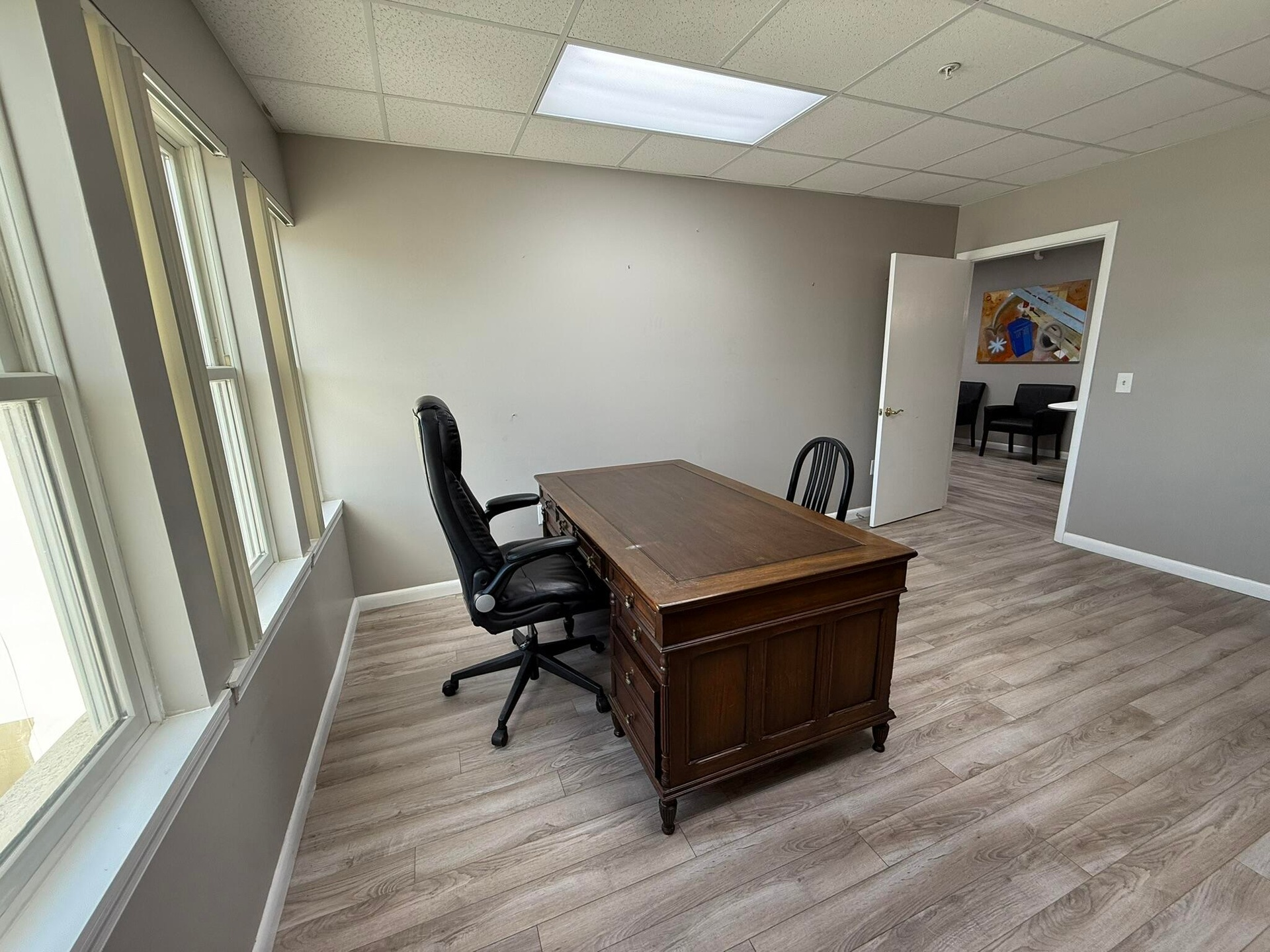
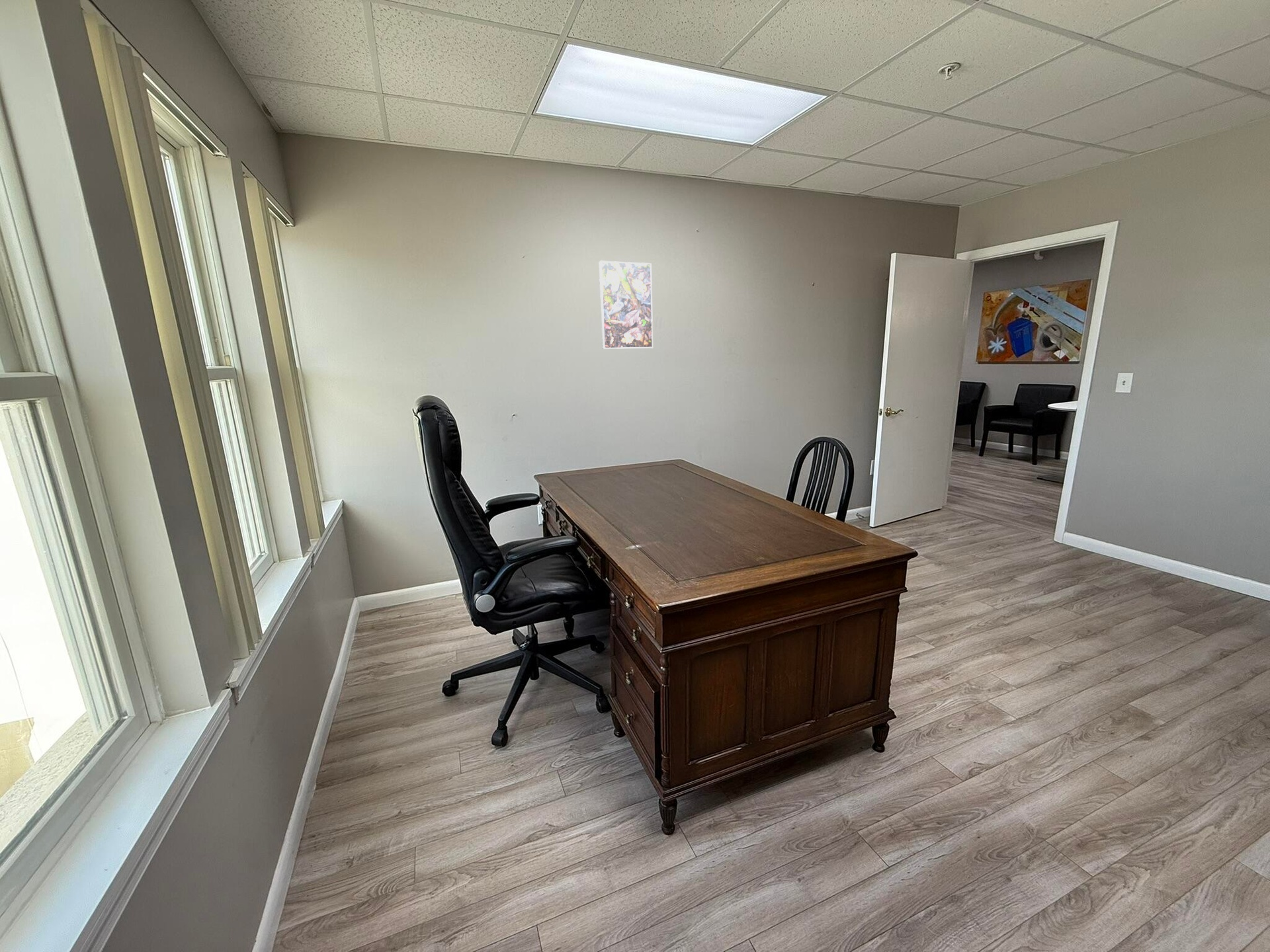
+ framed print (626, 306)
